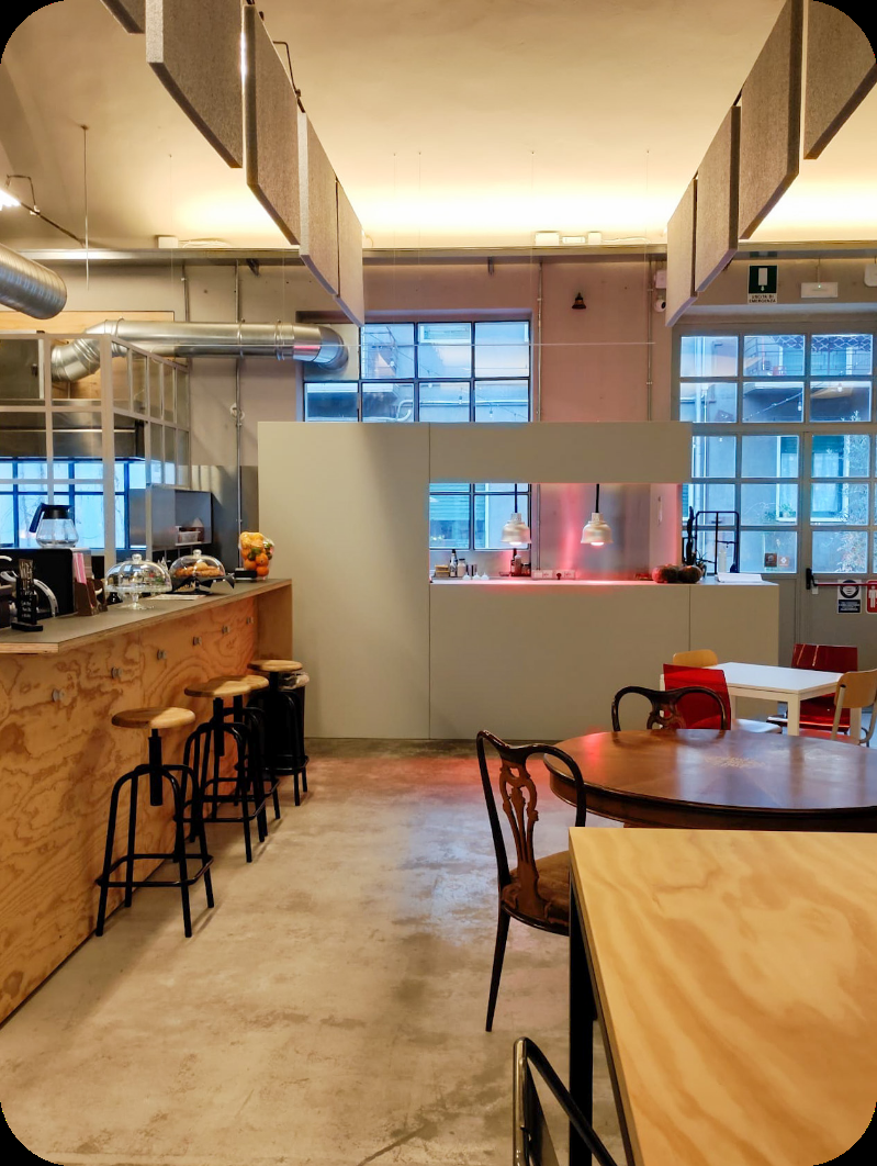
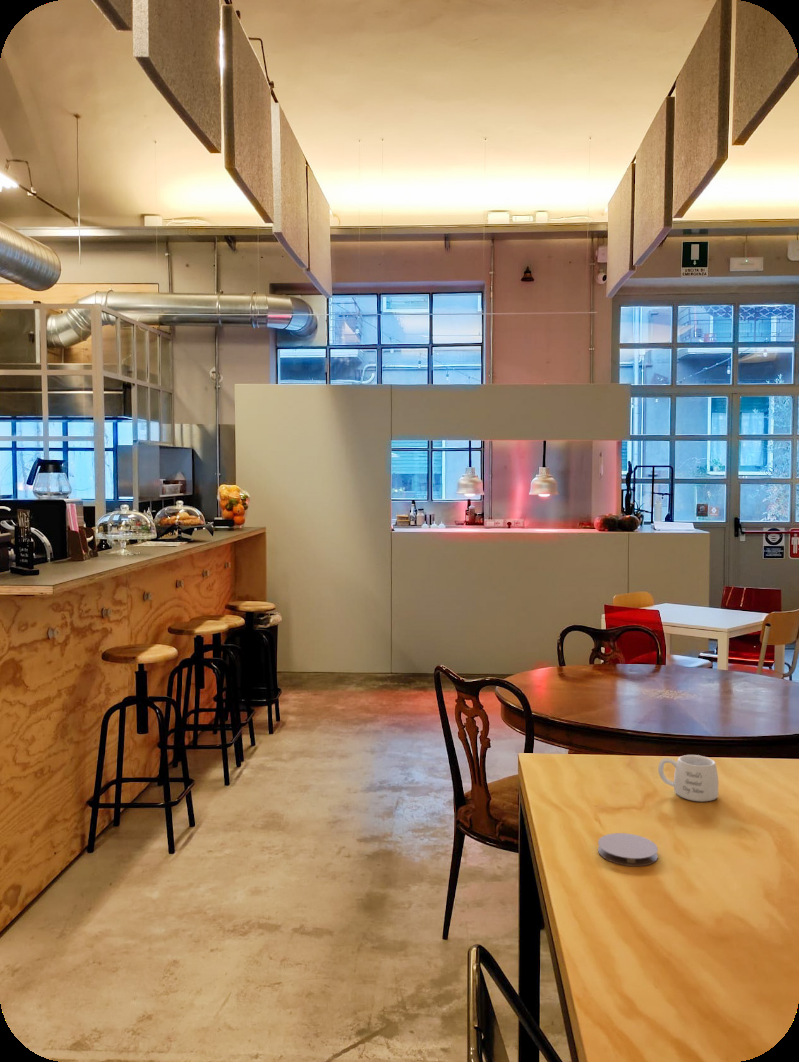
+ coaster (627, 849)
+ mug (687, 776)
